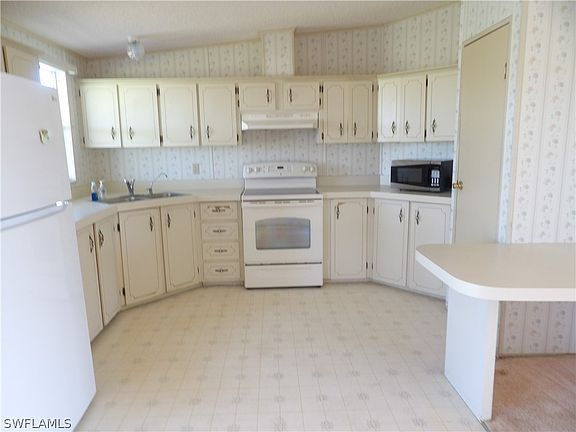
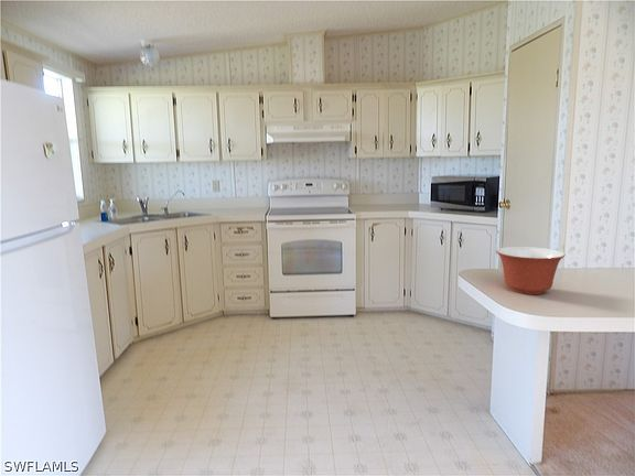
+ mixing bowl (528, 271)
